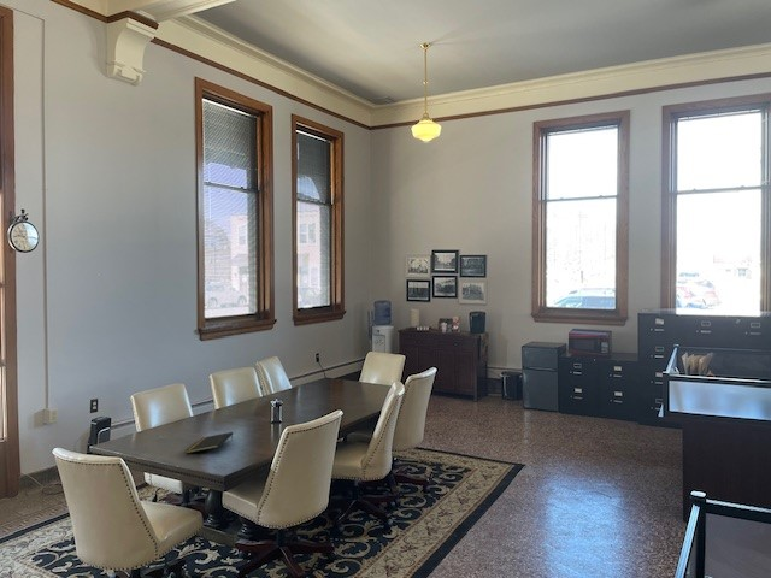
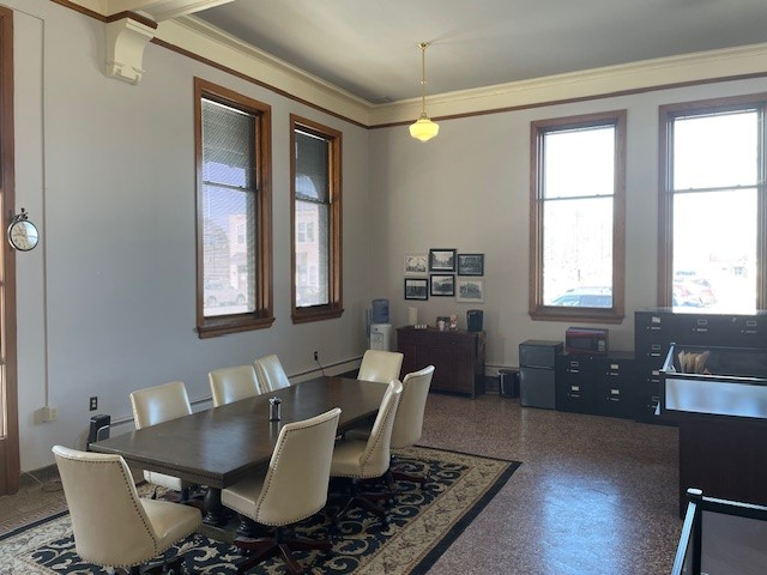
- notepad (210, 442)
